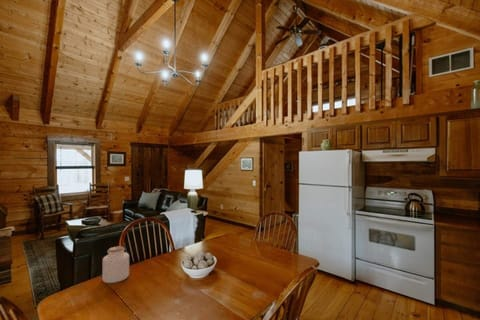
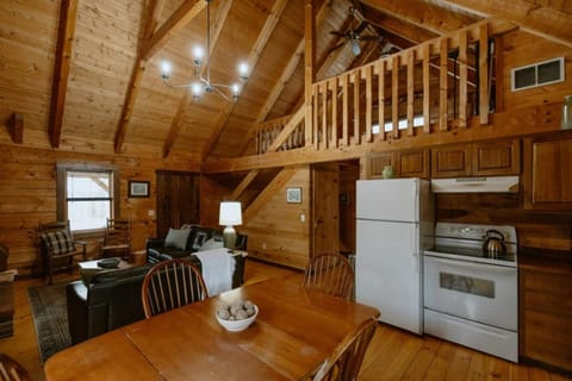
- jar (116, 262)
